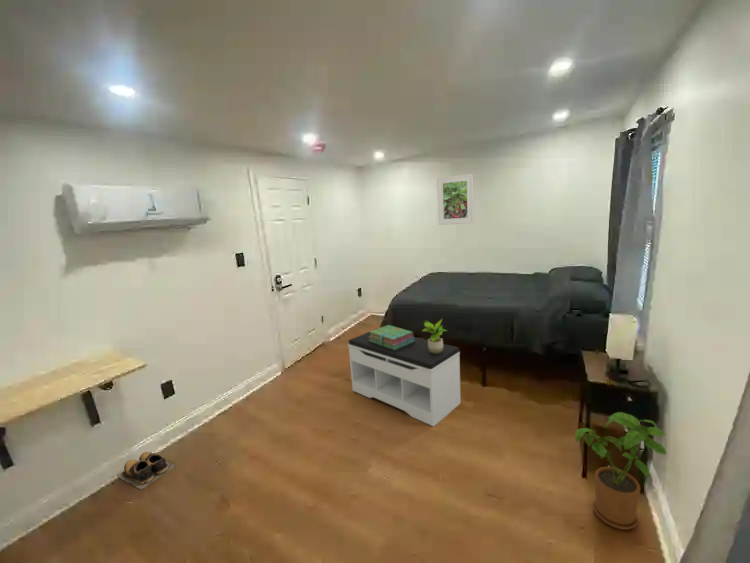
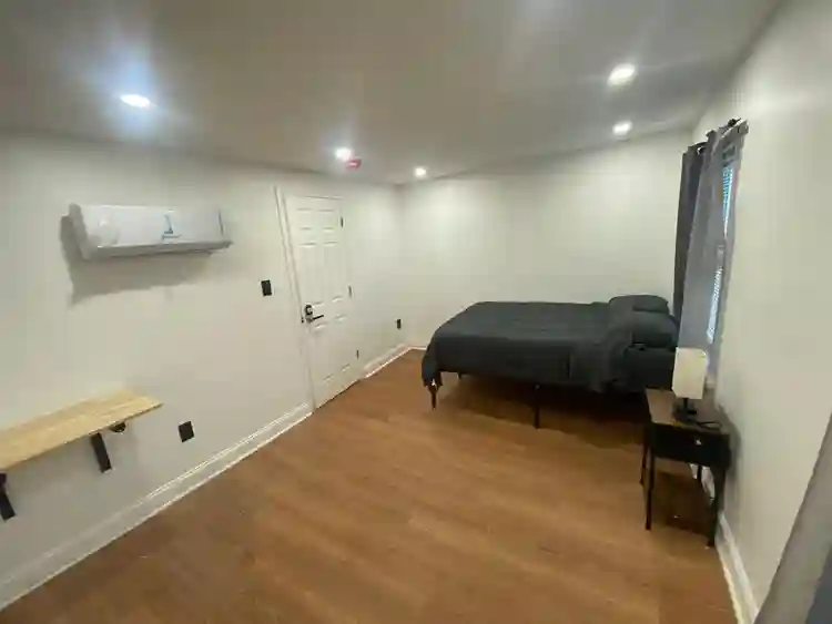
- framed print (455, 200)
- stack of books (391, 336)
- bench (401, 370)
- shoes (144, 464)
- house plant (613, 465)
- potted plant (432, 336)
